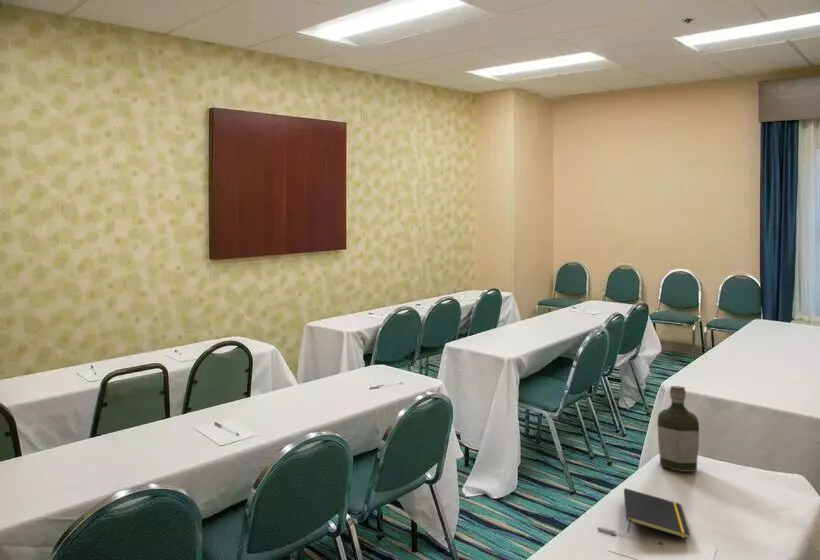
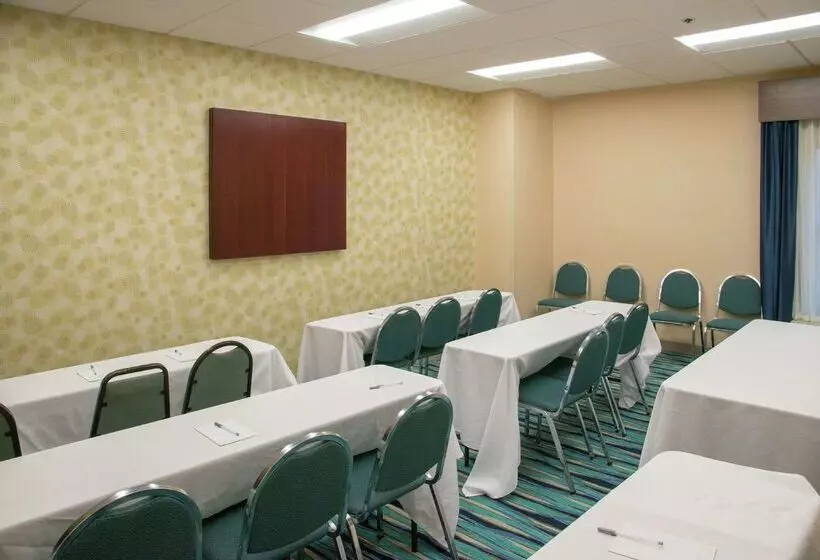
- bottle (677, 427)
- notepad (654, 511)
